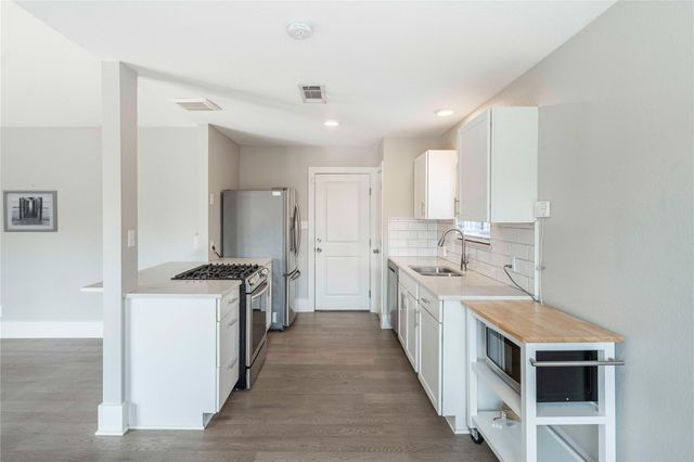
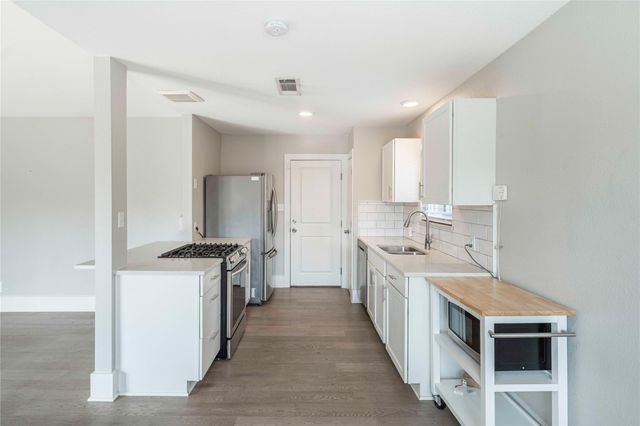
- wall art (30, 210)
